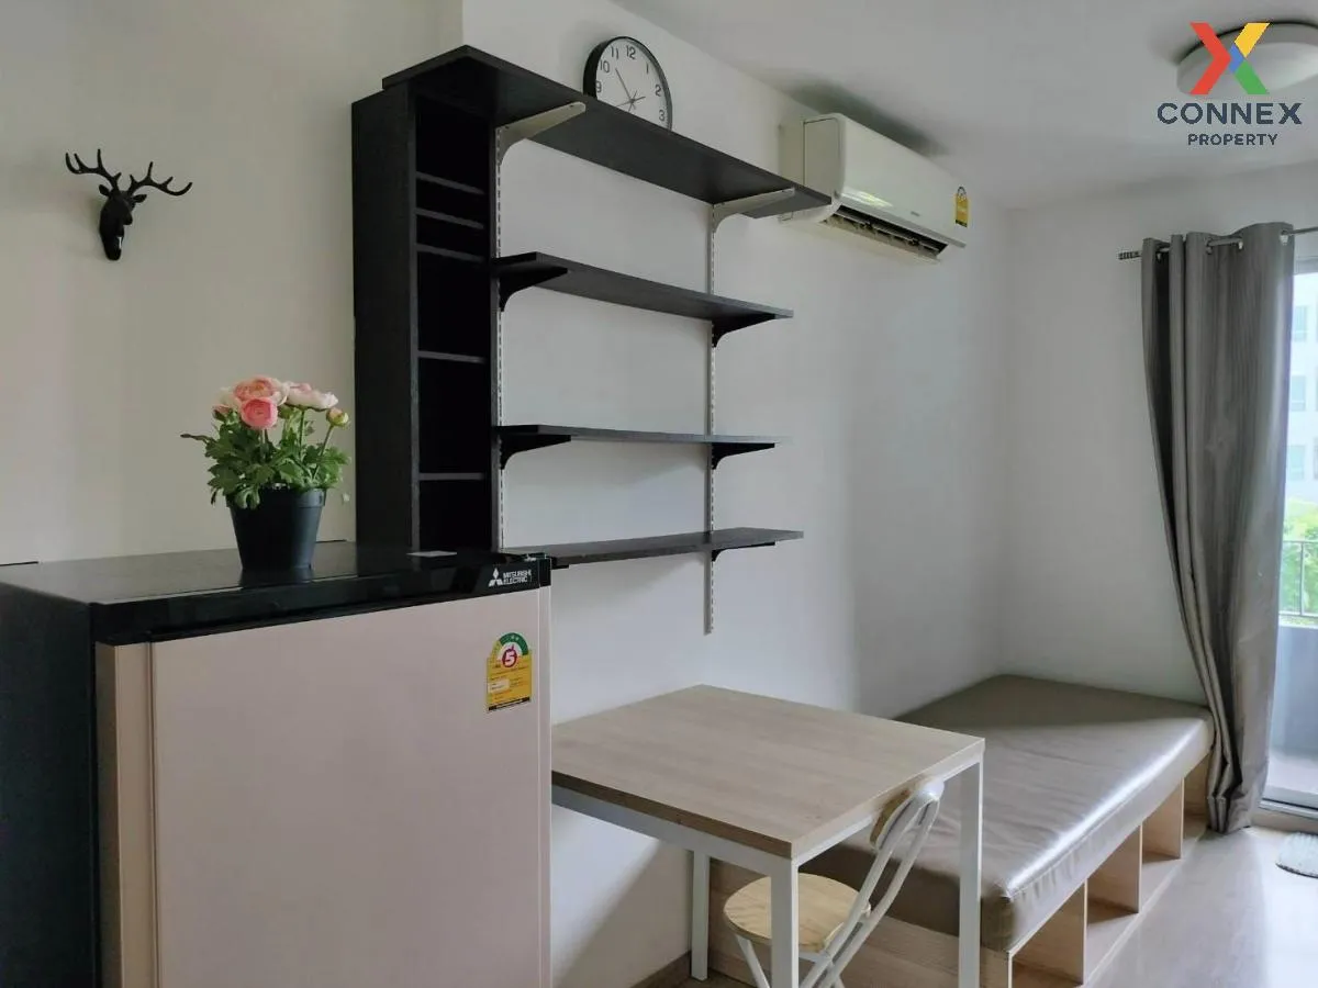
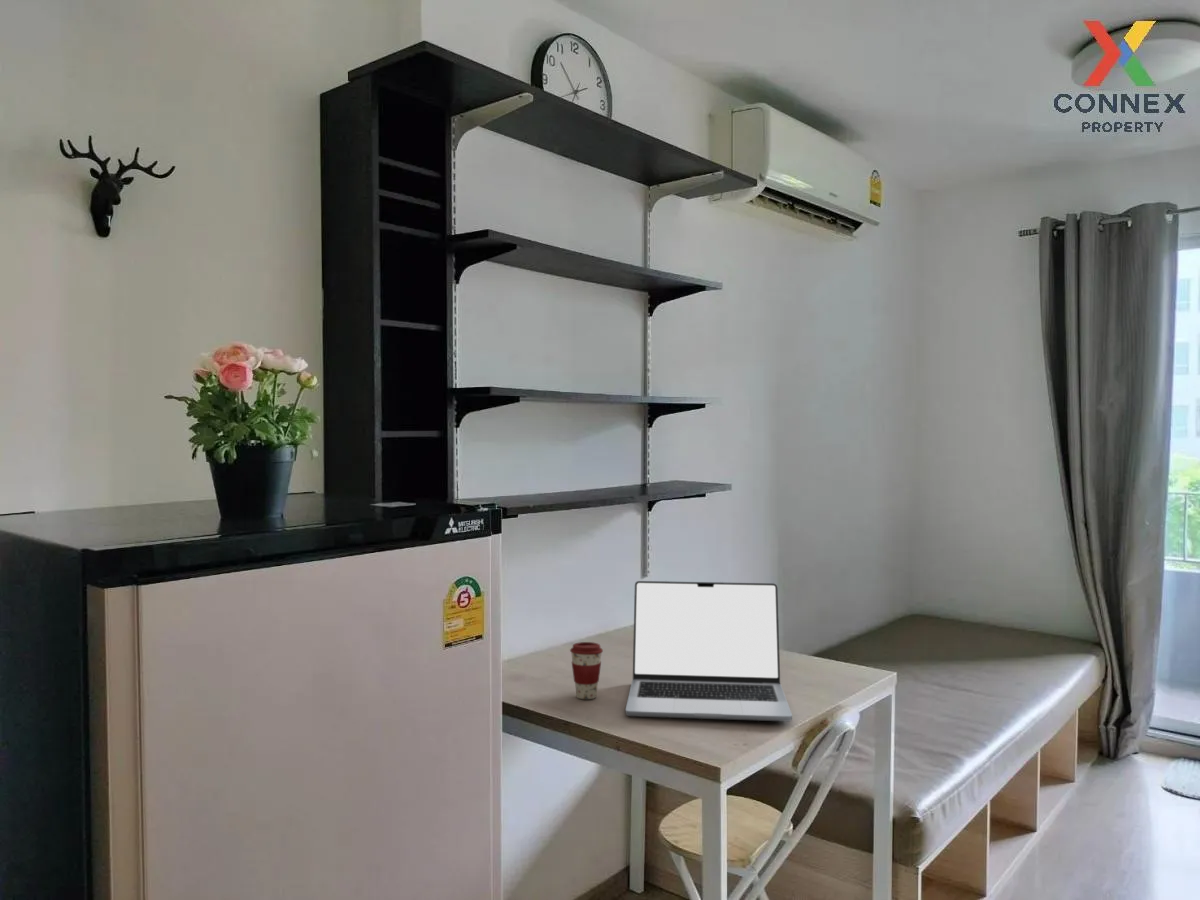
+ coffee cup (586, 670)
+ laptop (706, 645)
